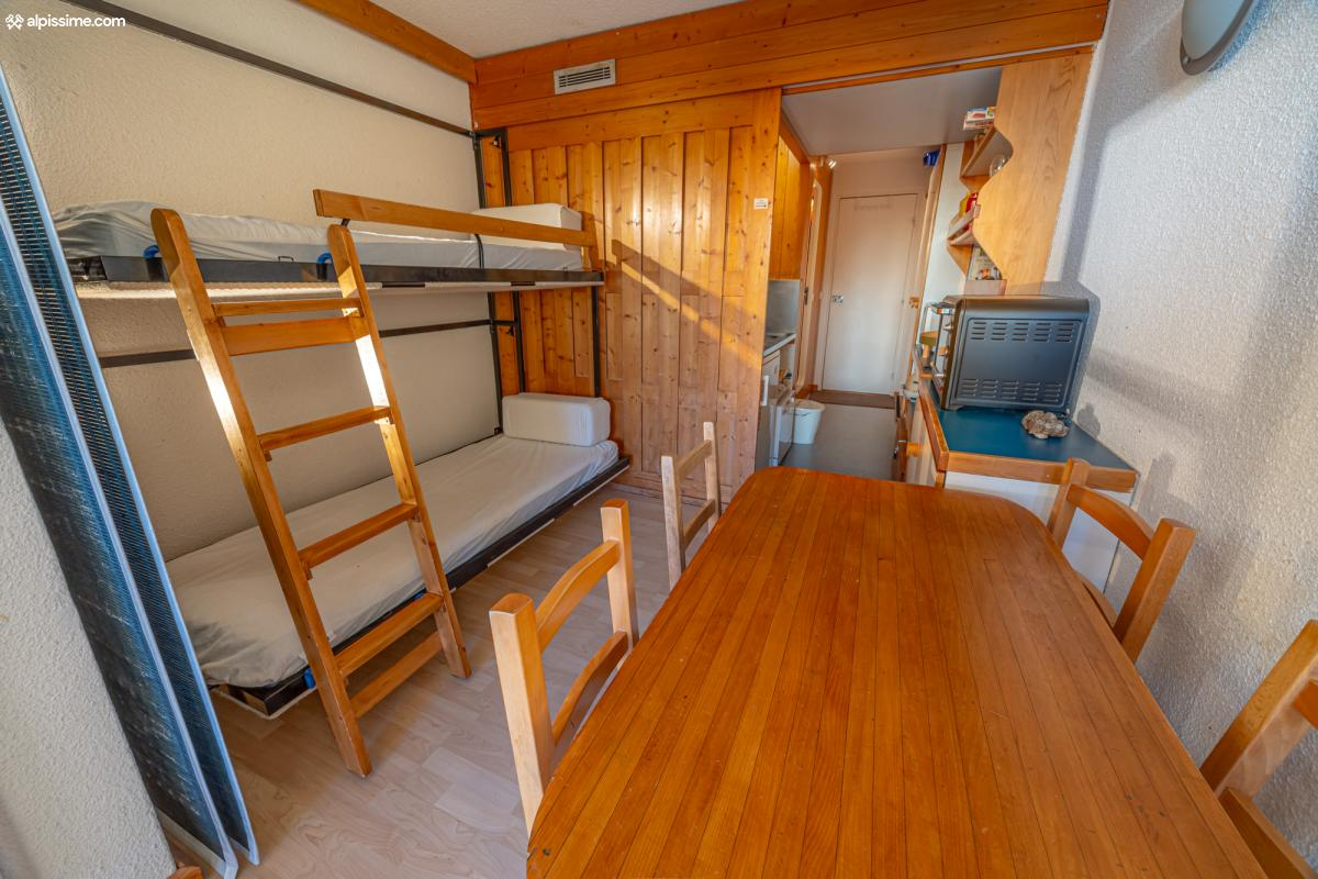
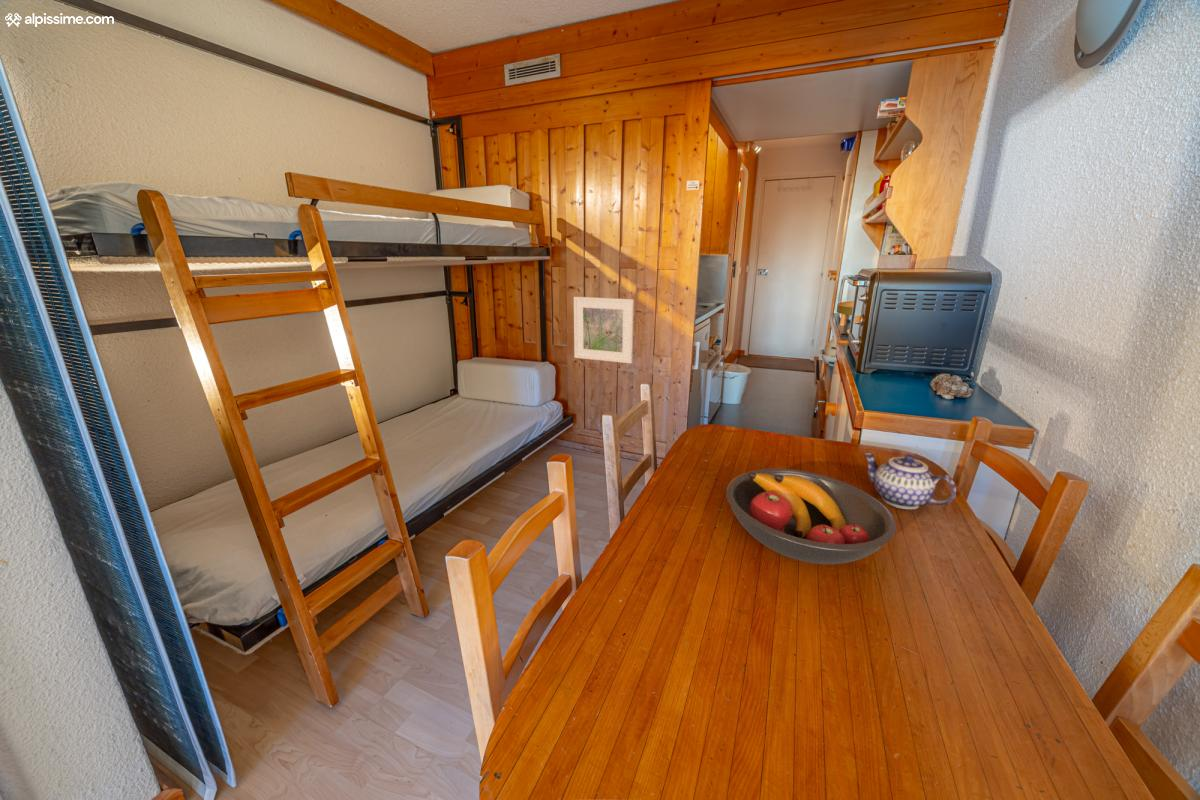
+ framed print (602, 329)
+ fruit bowl (803, 515)
+ teapot (904, 478)
